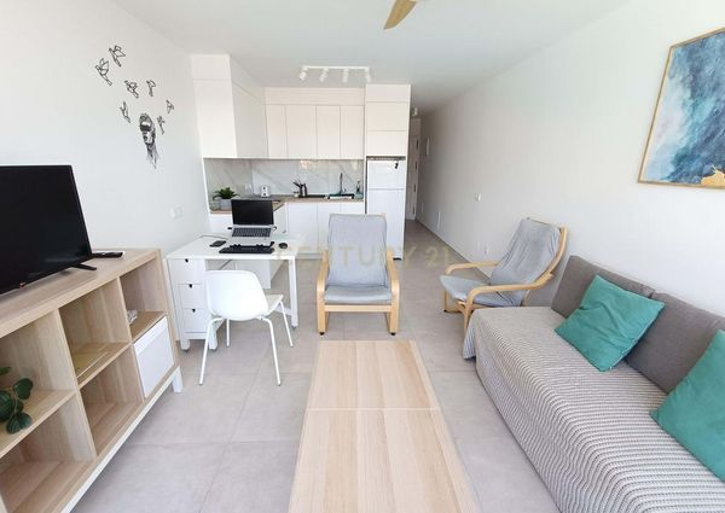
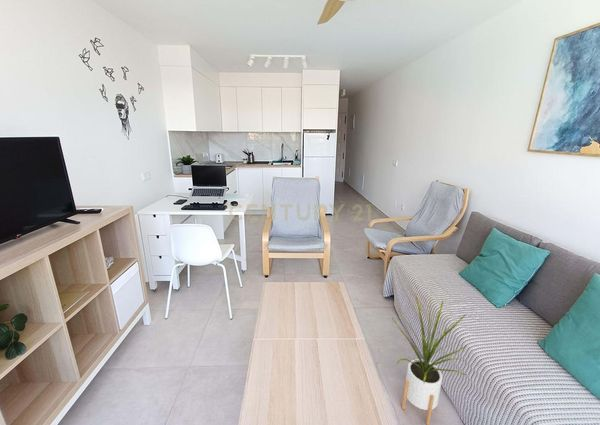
+ house plant (428, 359)
